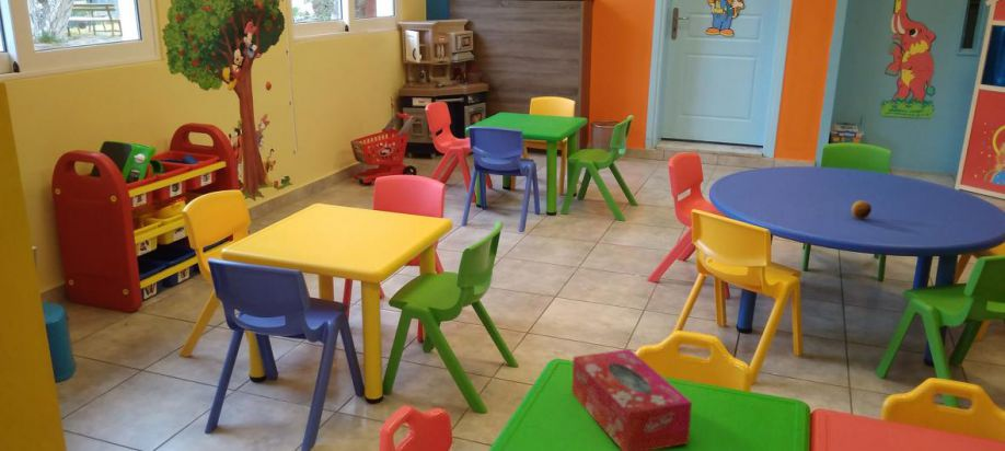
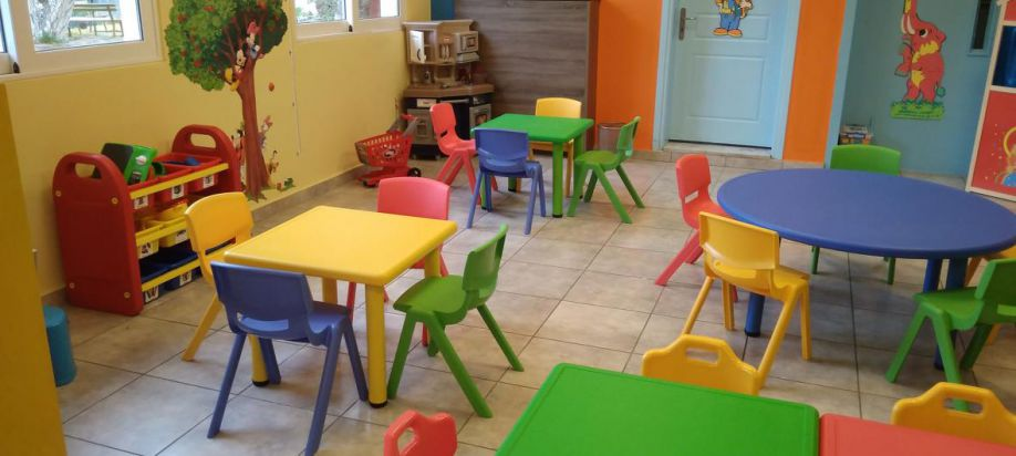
- tissue box (627, 397)
- fruit (860, 209)
